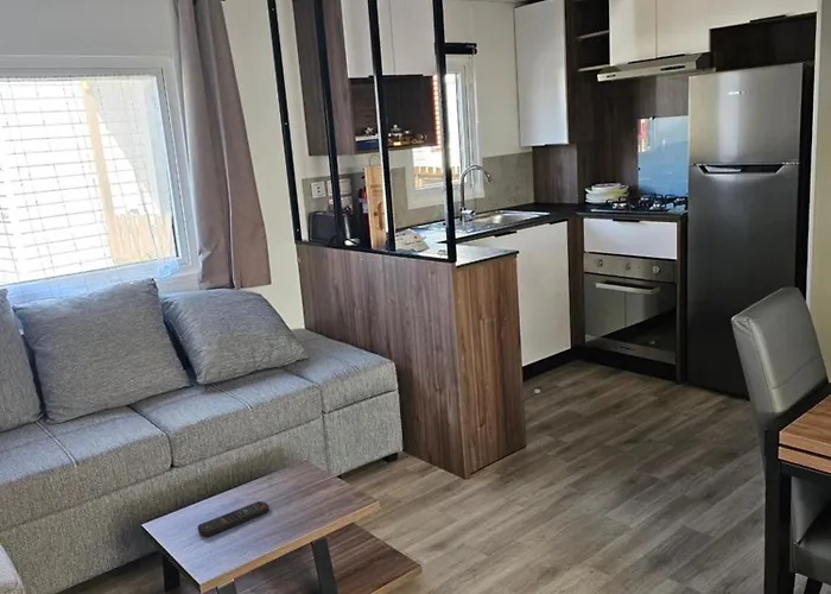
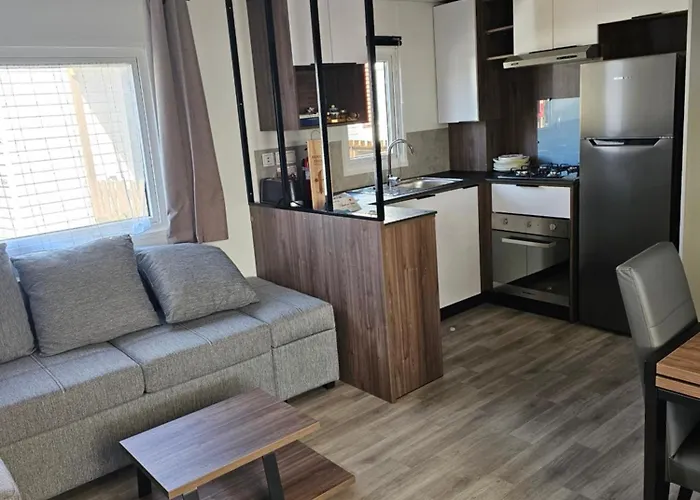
- remote control (234, 518)
